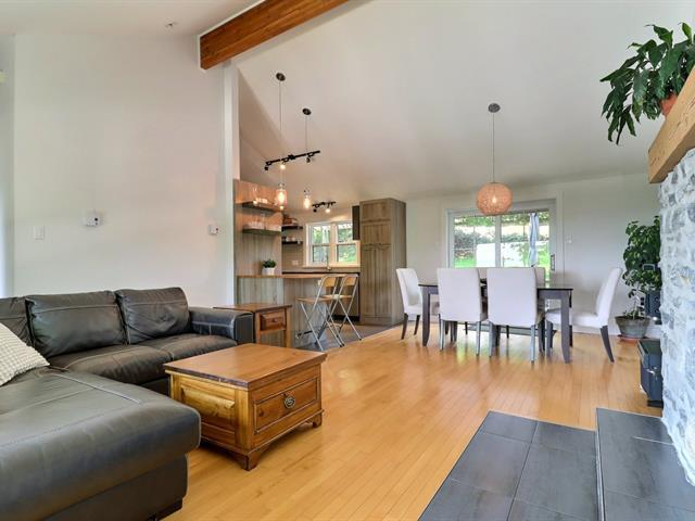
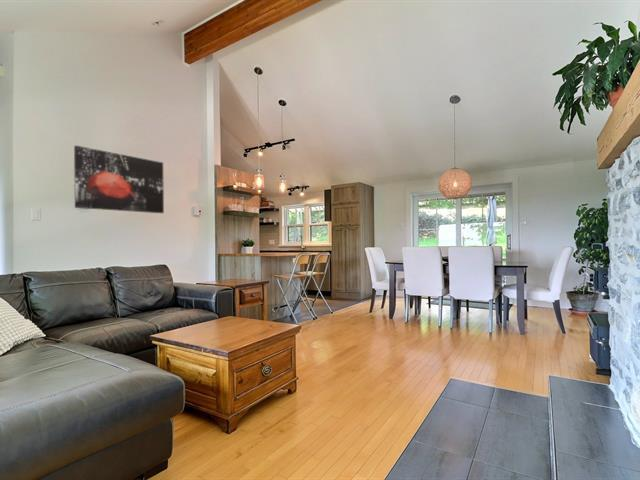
+ wall art (123, 182)
